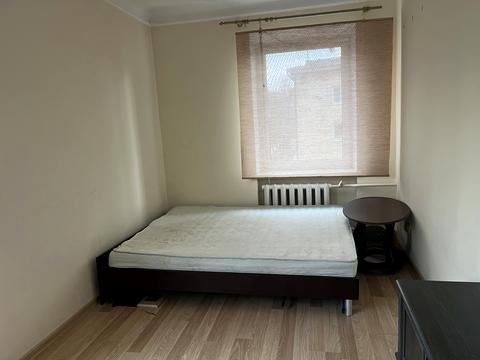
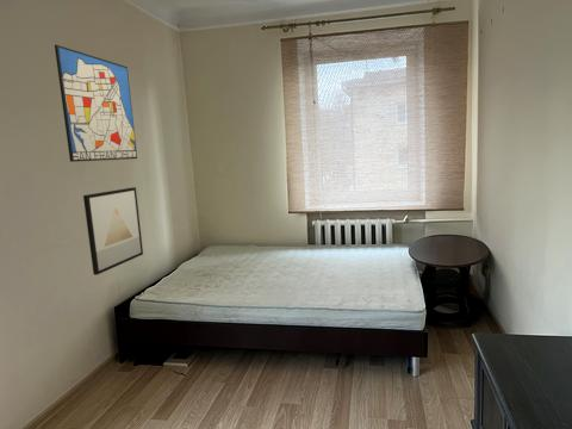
+ wall art (116, 228)
+ wall art (101, 108)
